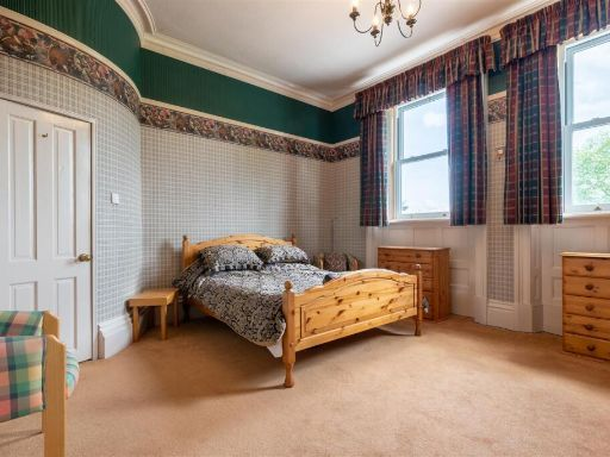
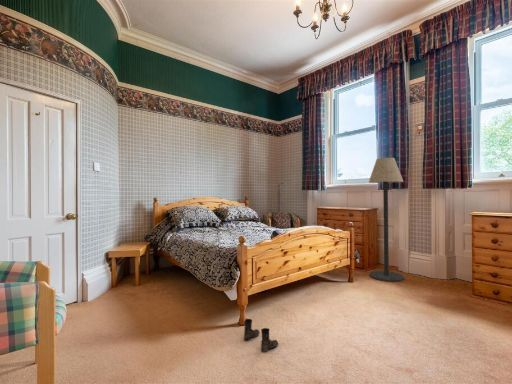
+ boots (261, 332)
+ floor lamp (385, 217)
